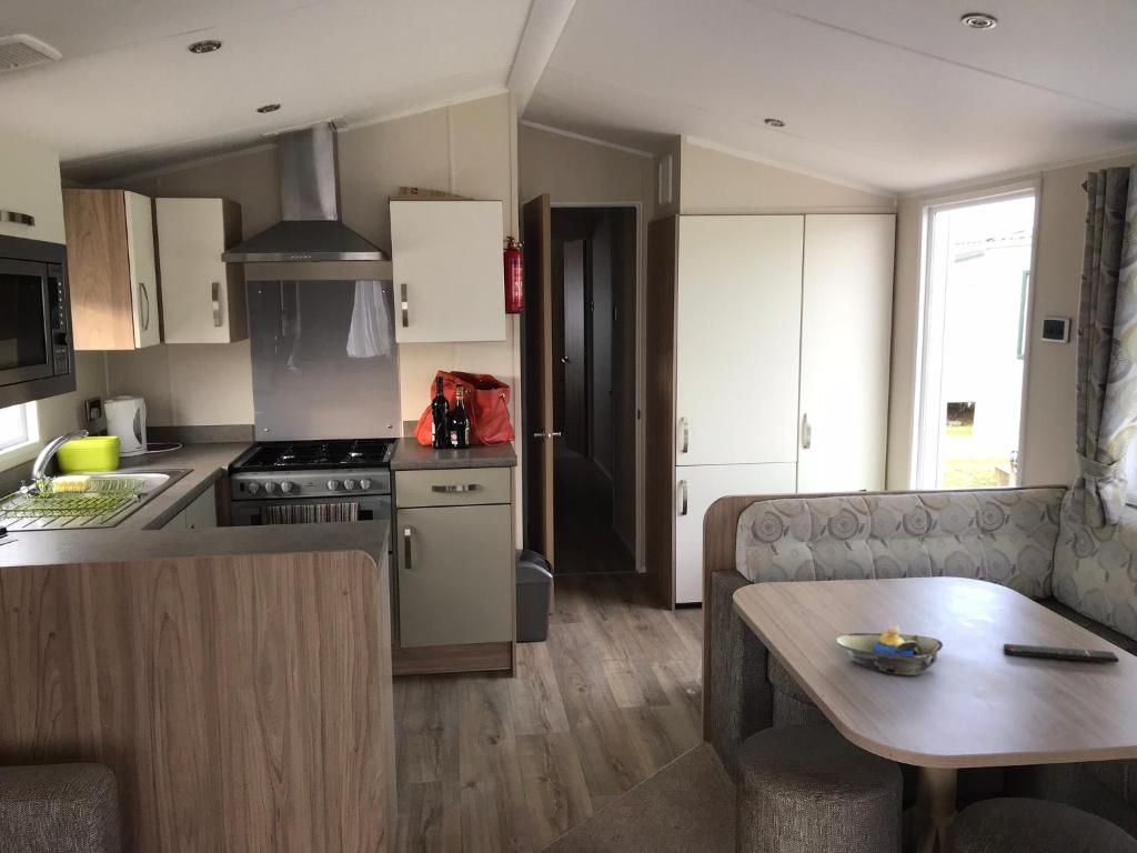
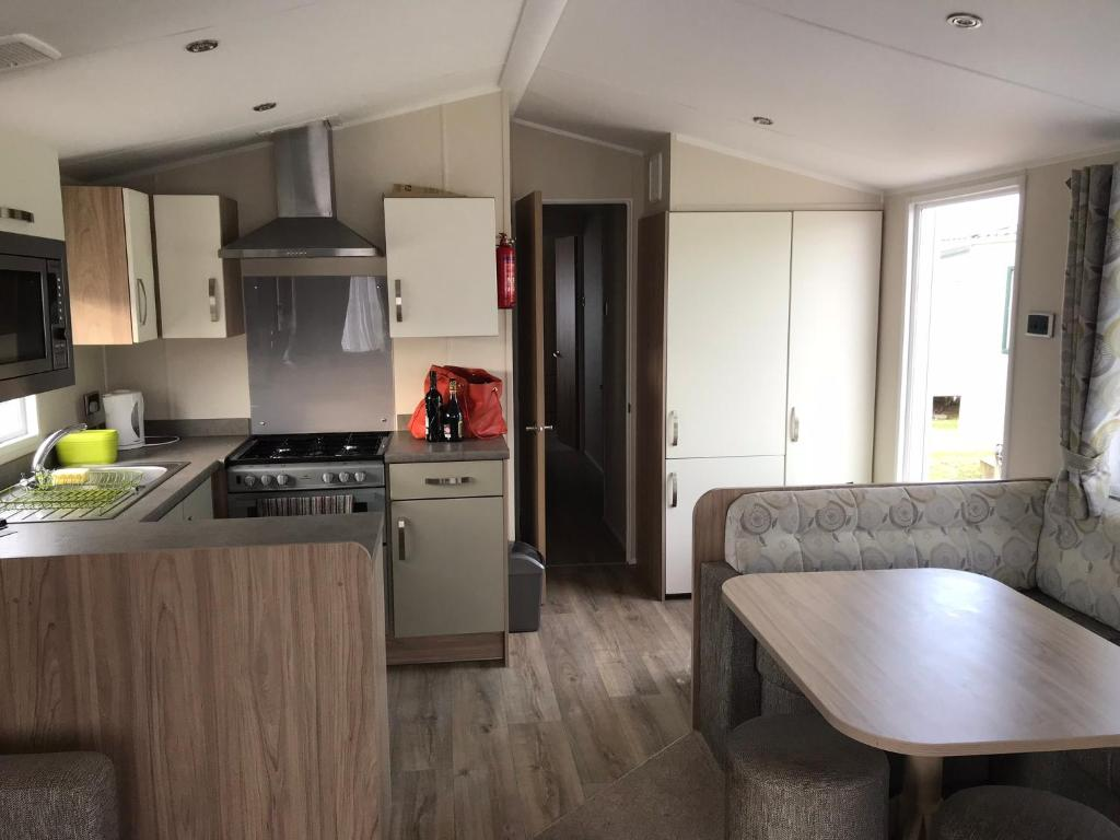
- decorative bowl (903, 642)
- remote control (1058, 653)
